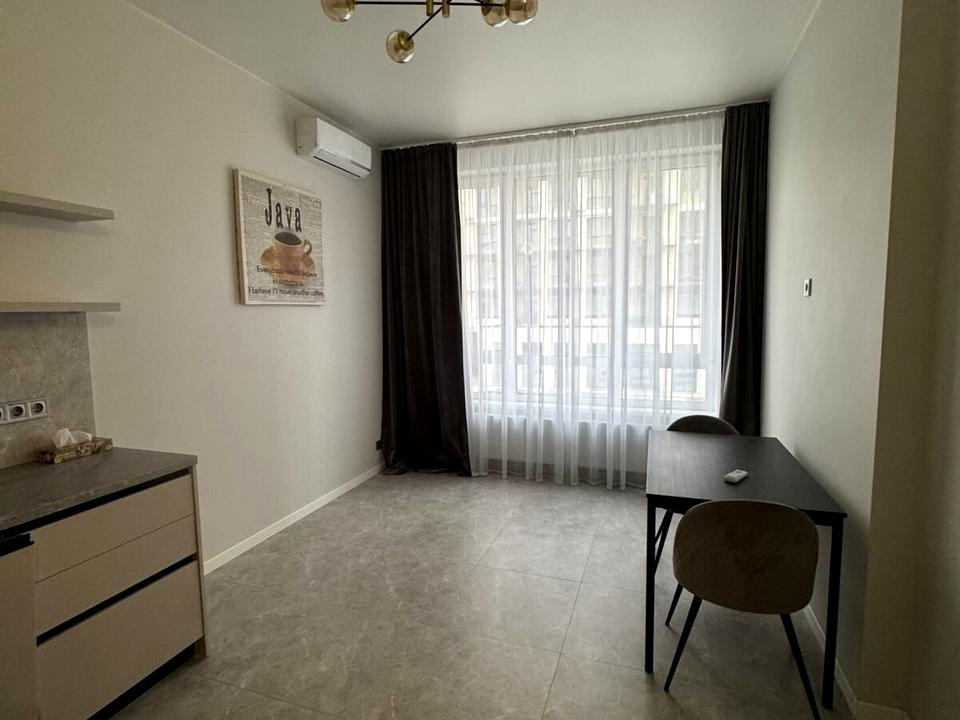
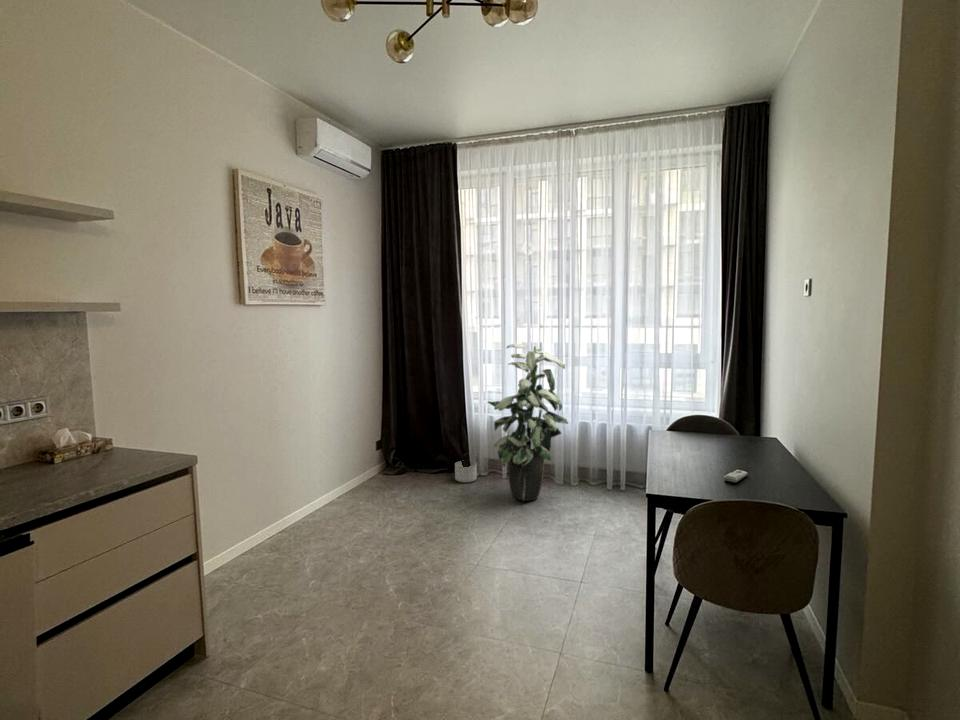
+ indoor plant (525, 420)
+ planter (465, 471)
